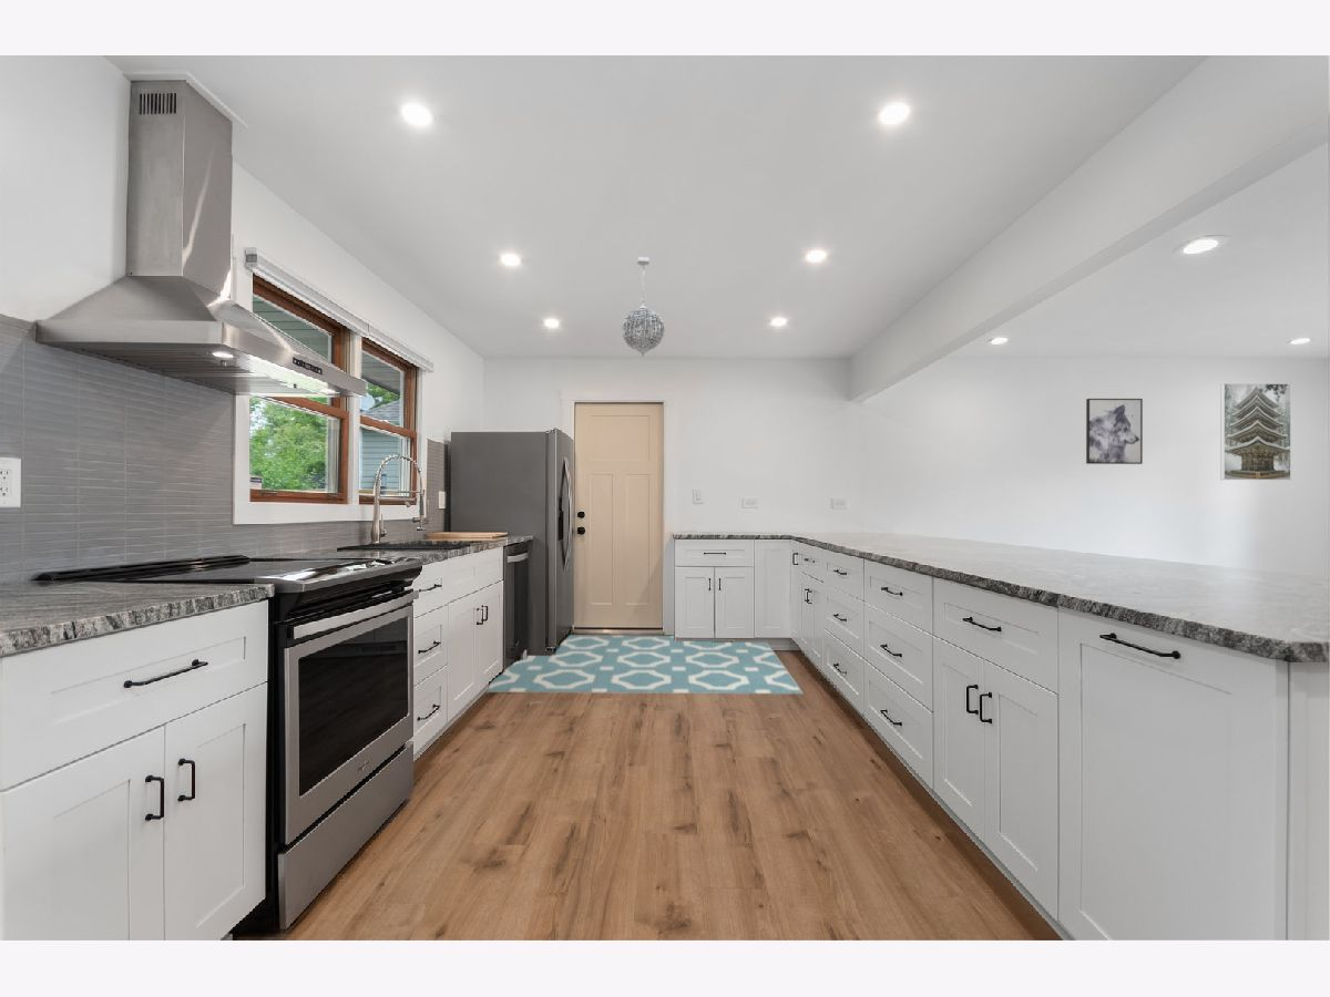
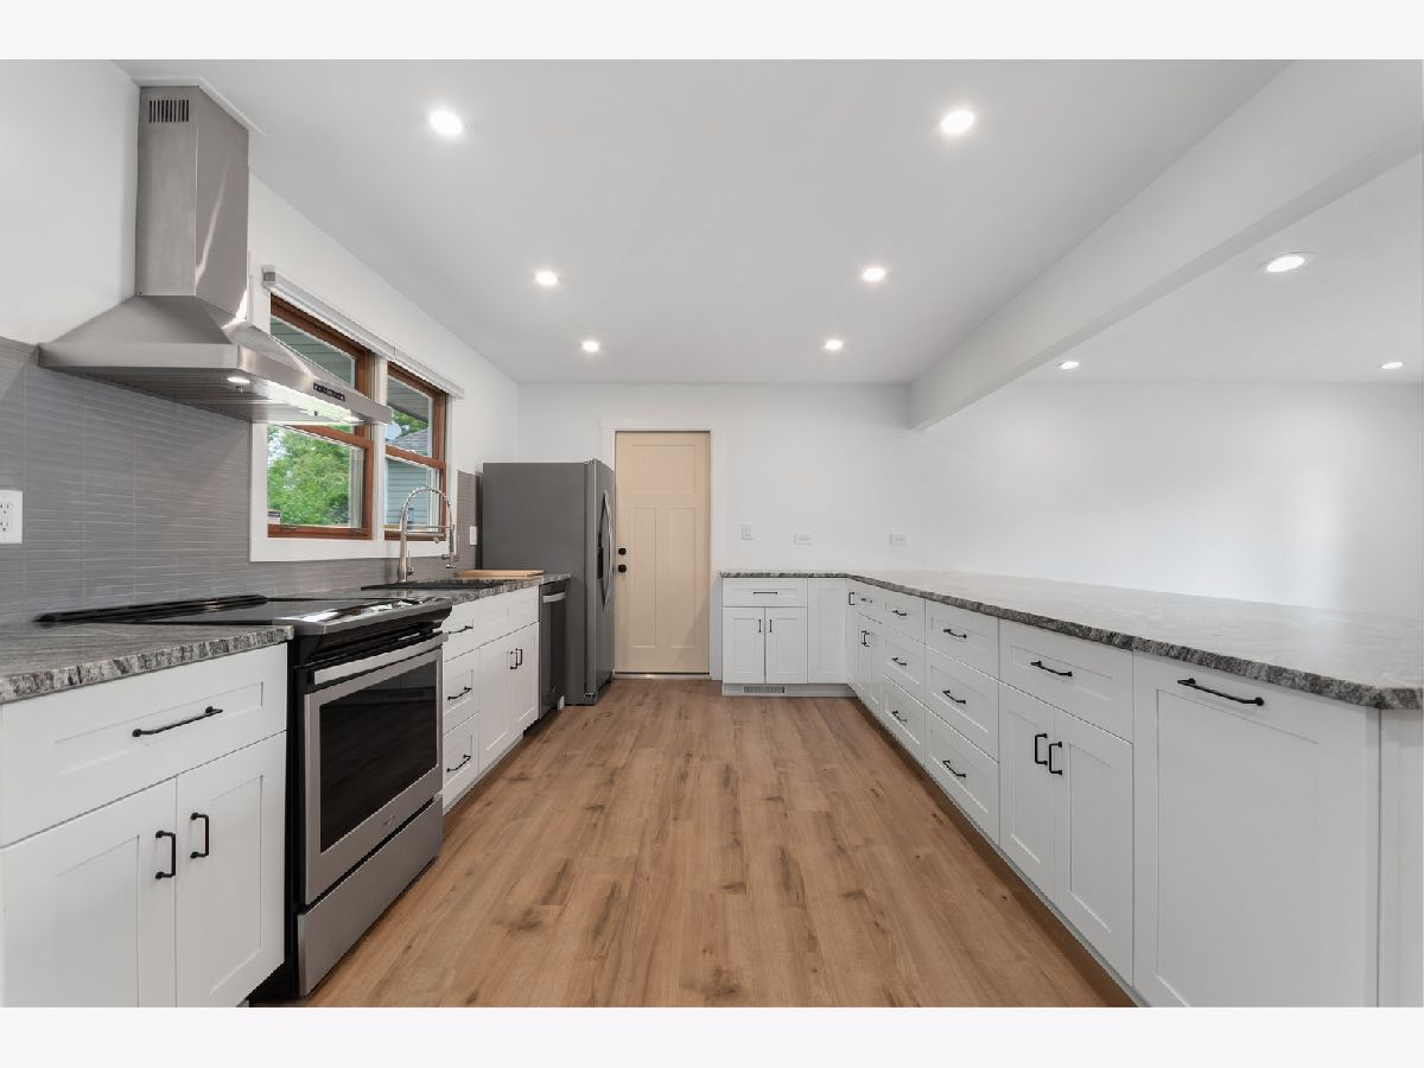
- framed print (1255, 431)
- wall art (1114, 431)
- pendant light (643, 308)
- rug (610, 659)
